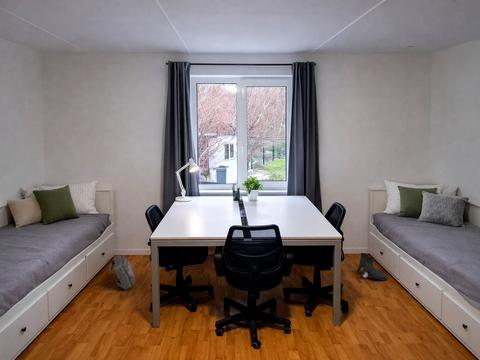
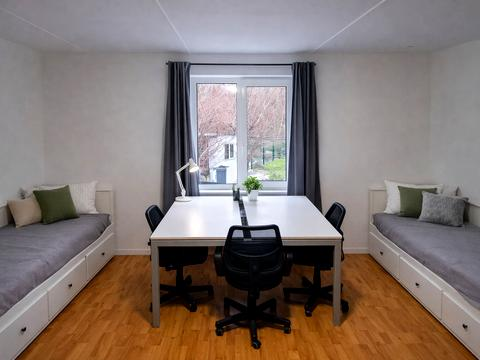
- backpack (123, 270)
- boots (372, 265)
